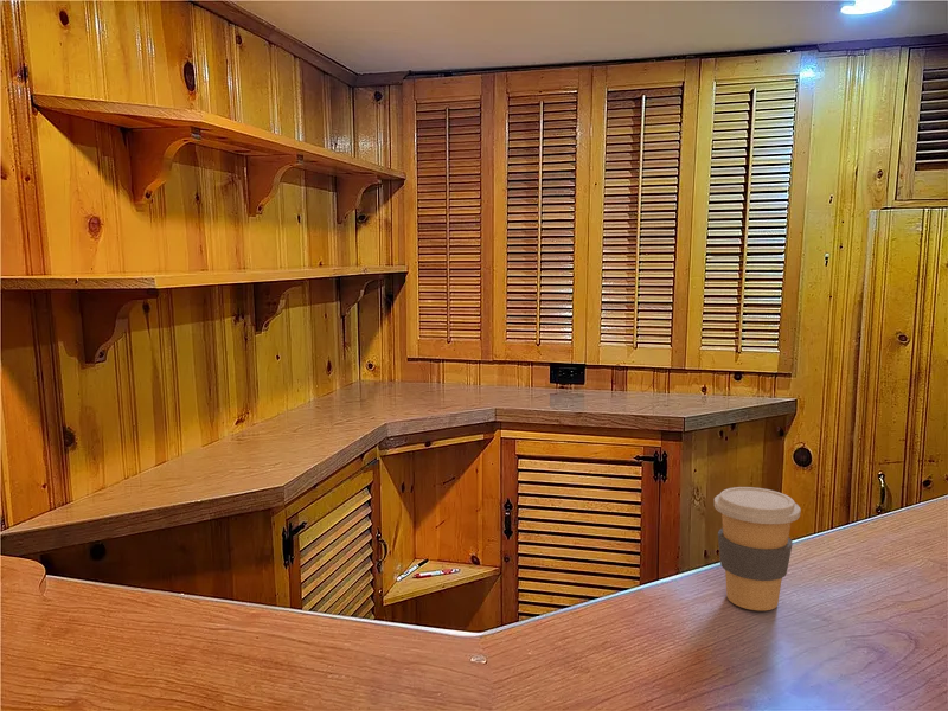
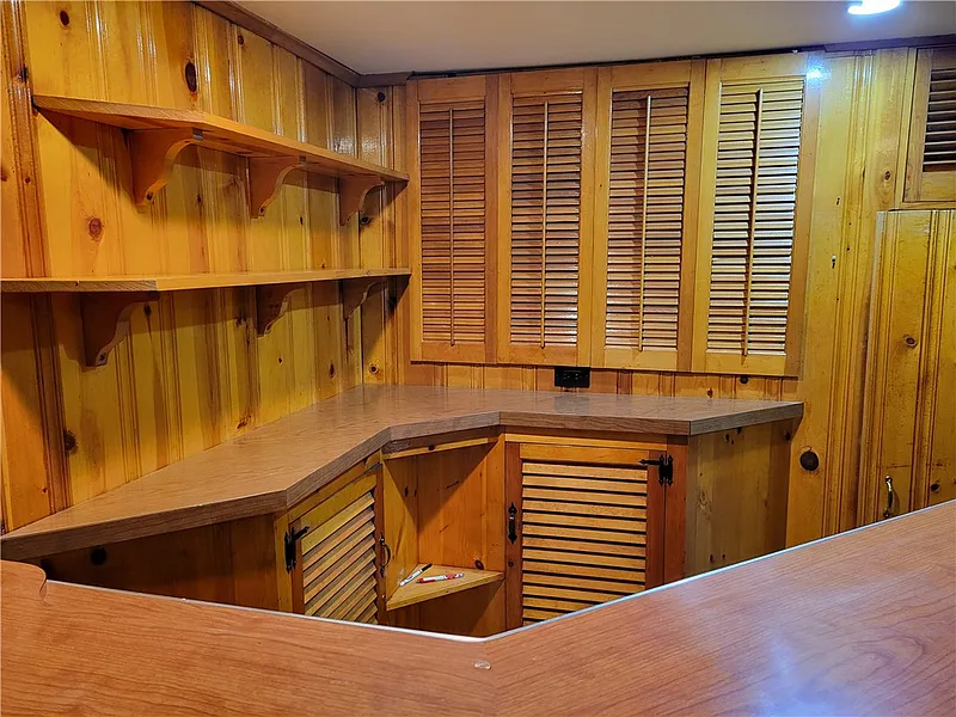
- coffee cup (754, 549)
